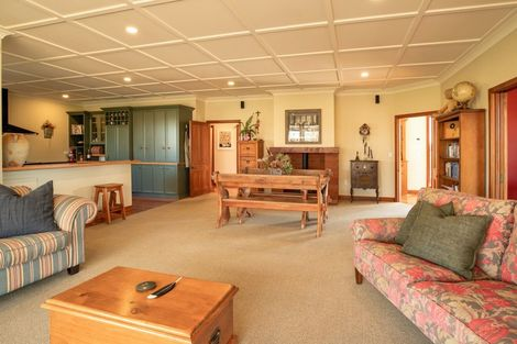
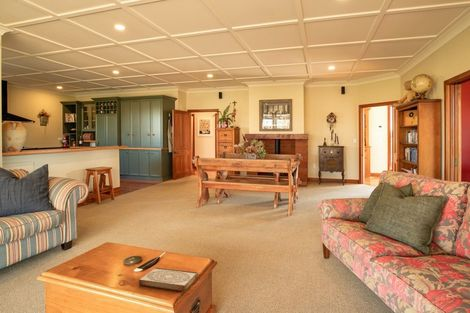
+ book (169, 278)
